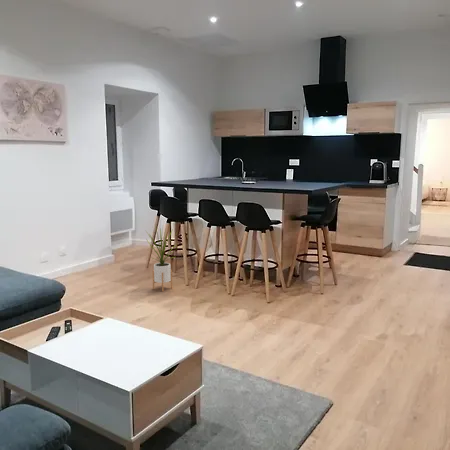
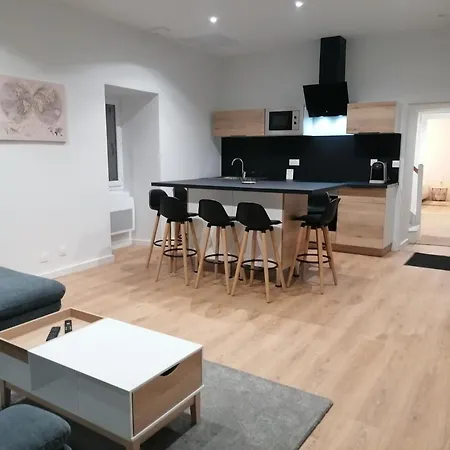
- house plant (162, 257)
